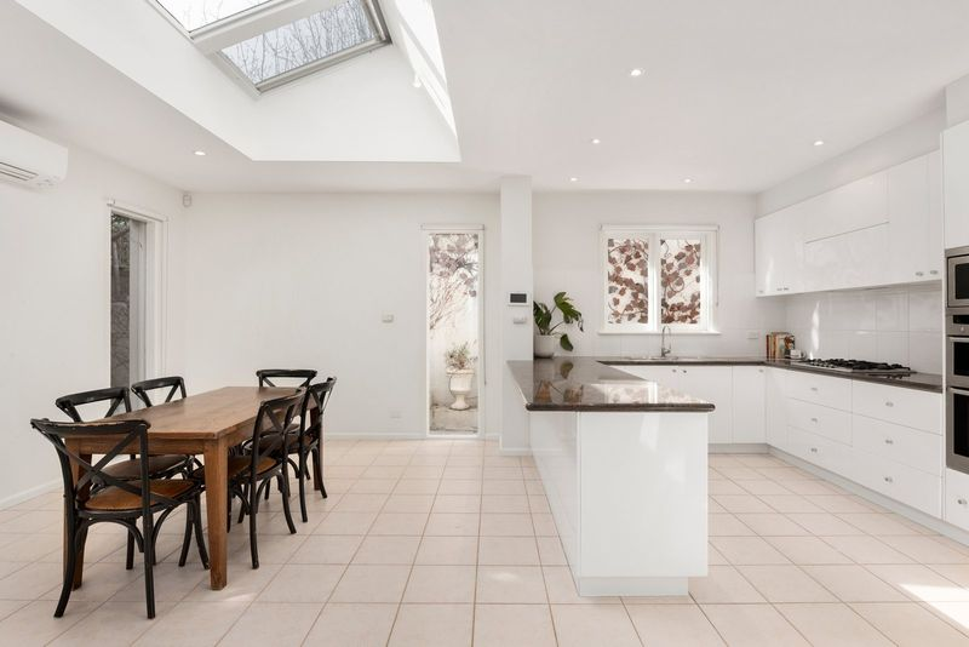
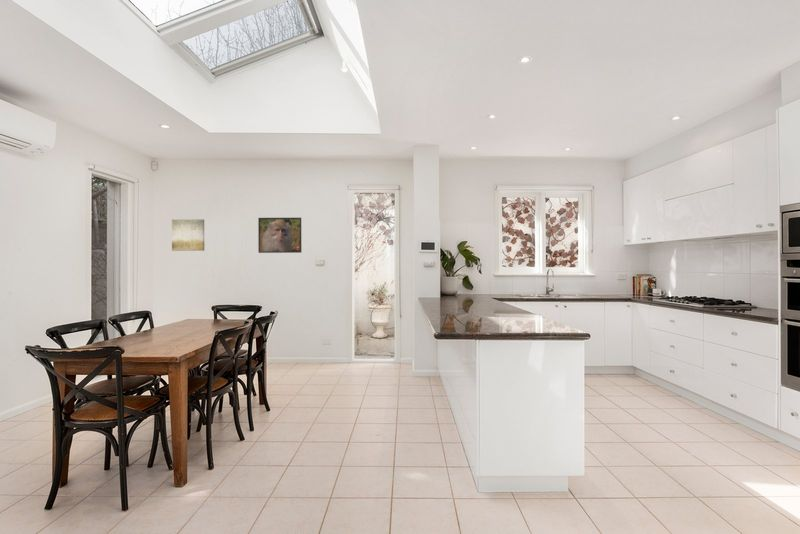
+ wall art (188, 235)
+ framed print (279, 235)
